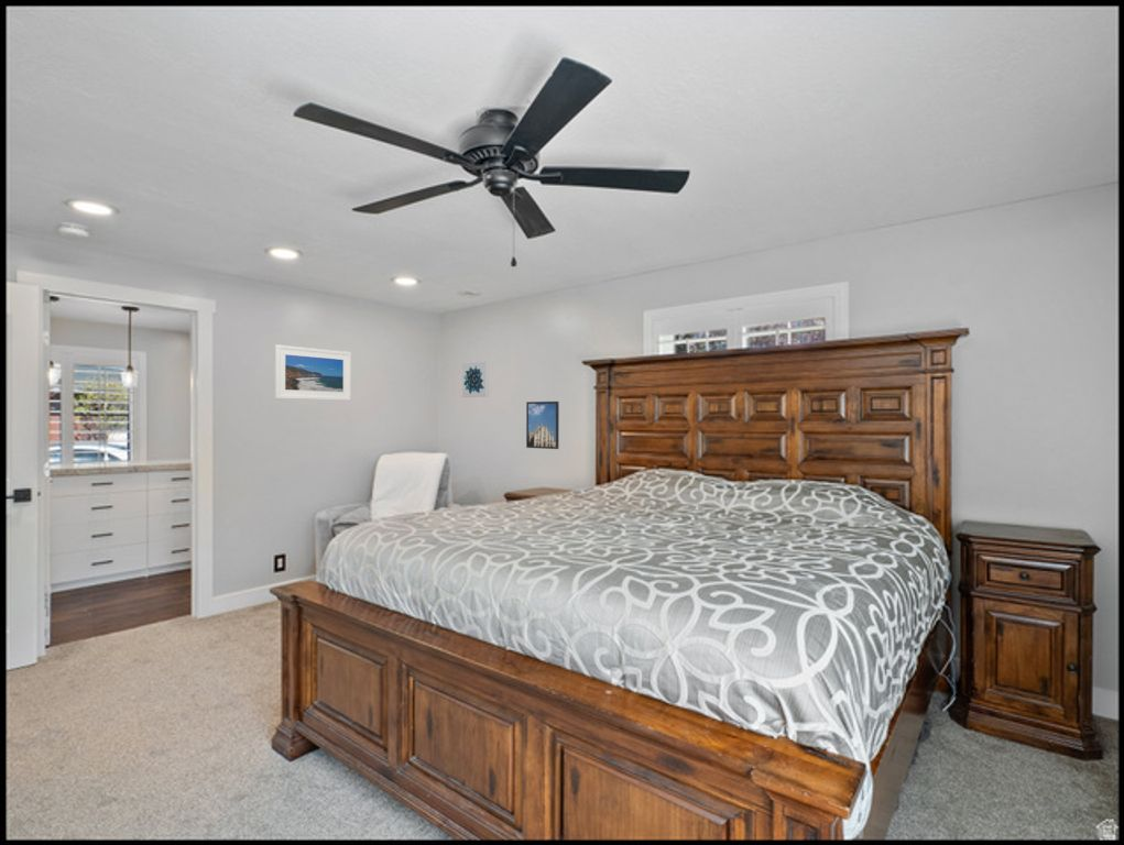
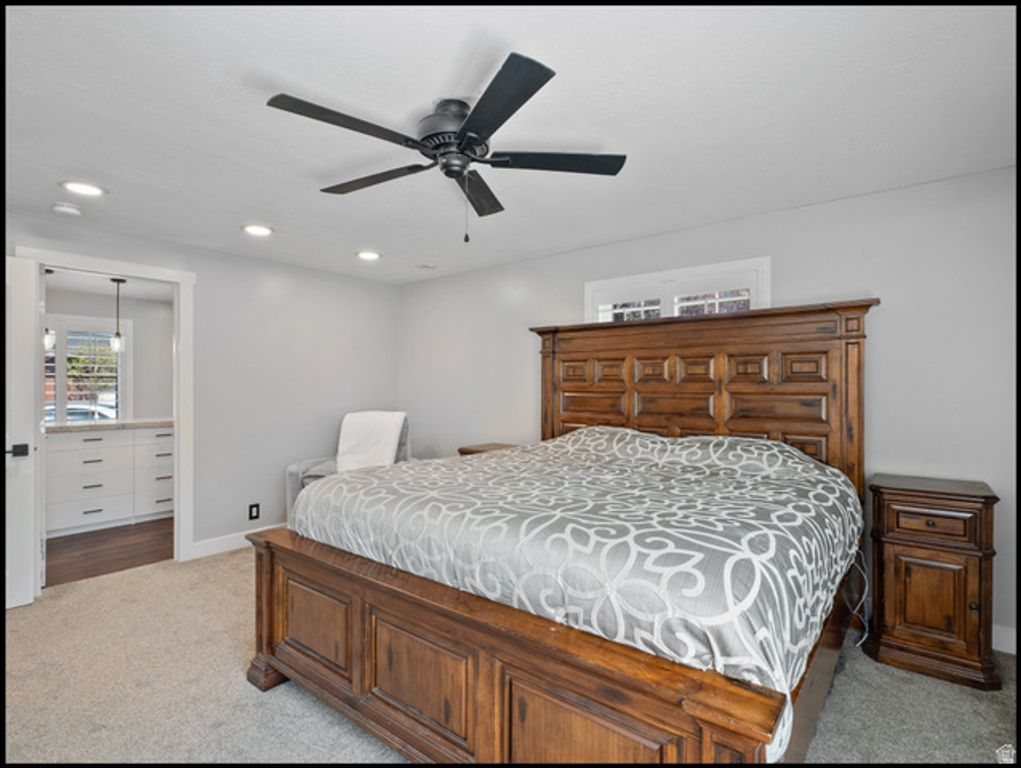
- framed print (542, 425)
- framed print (315, 374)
- wall art (476, 380)
